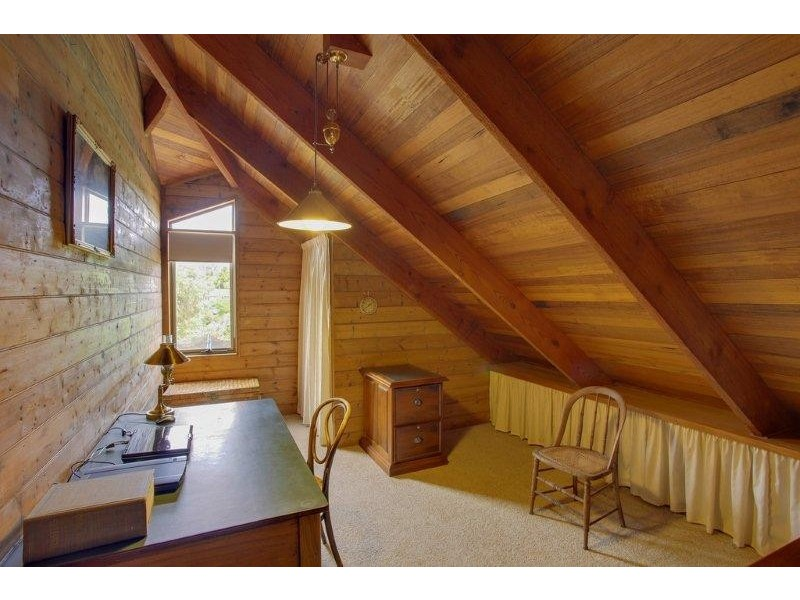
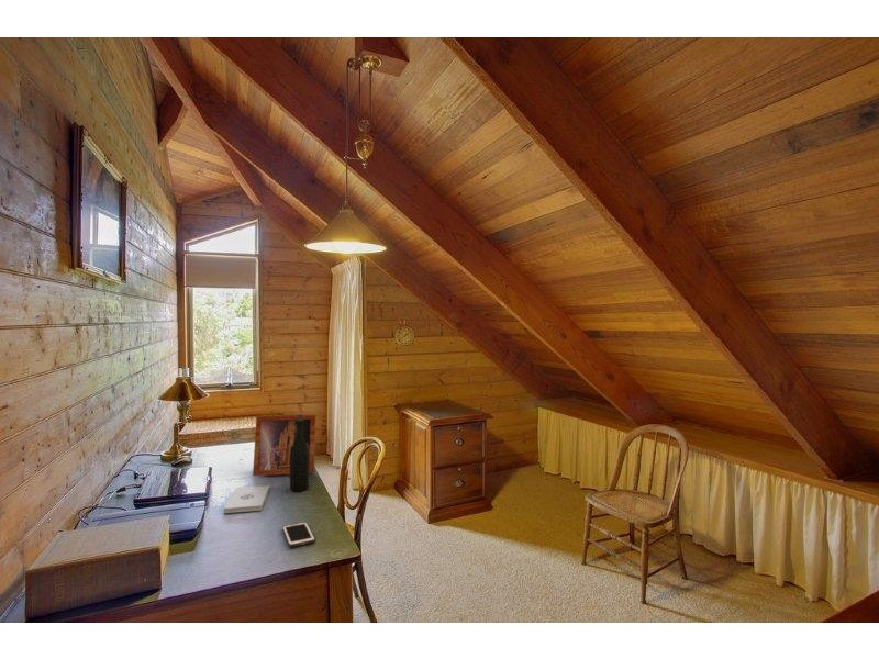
+ cell phone (298, 534)
+ bottle (299, 451)
+ notepad (247, 498)
+ picture frame (286, 443)
